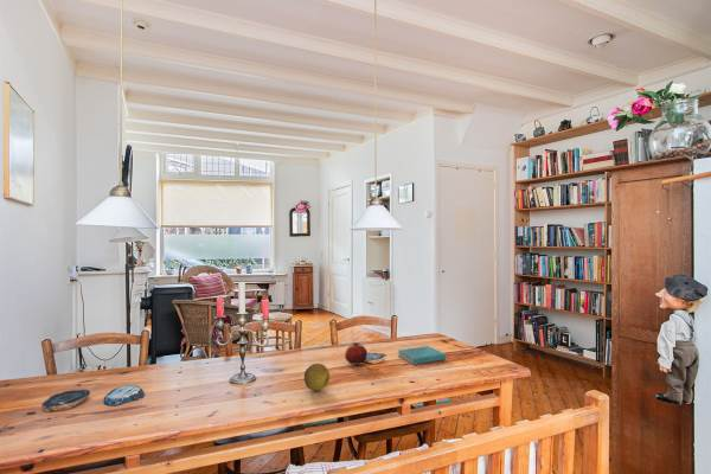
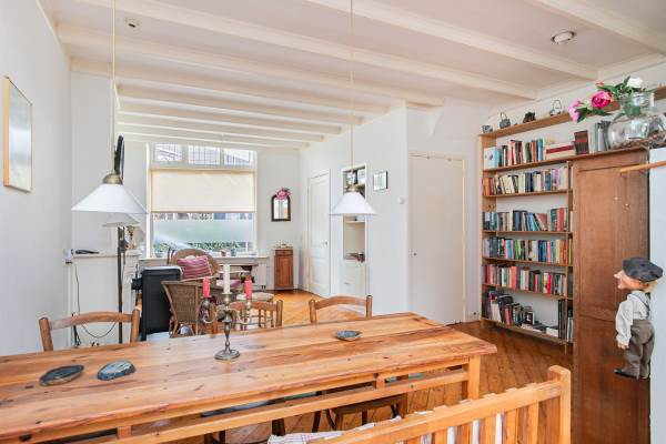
- book (421, 354)
- fruit (356, 353)
- fruit (316, 377)
